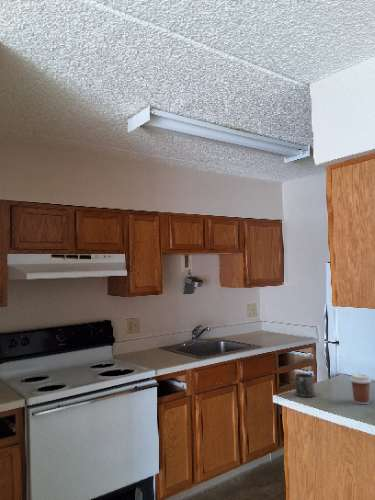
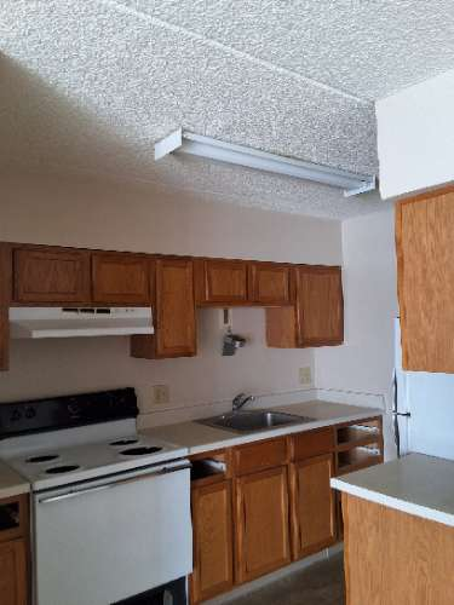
- mug (304, 385)
- coffee cup (360, 388)
